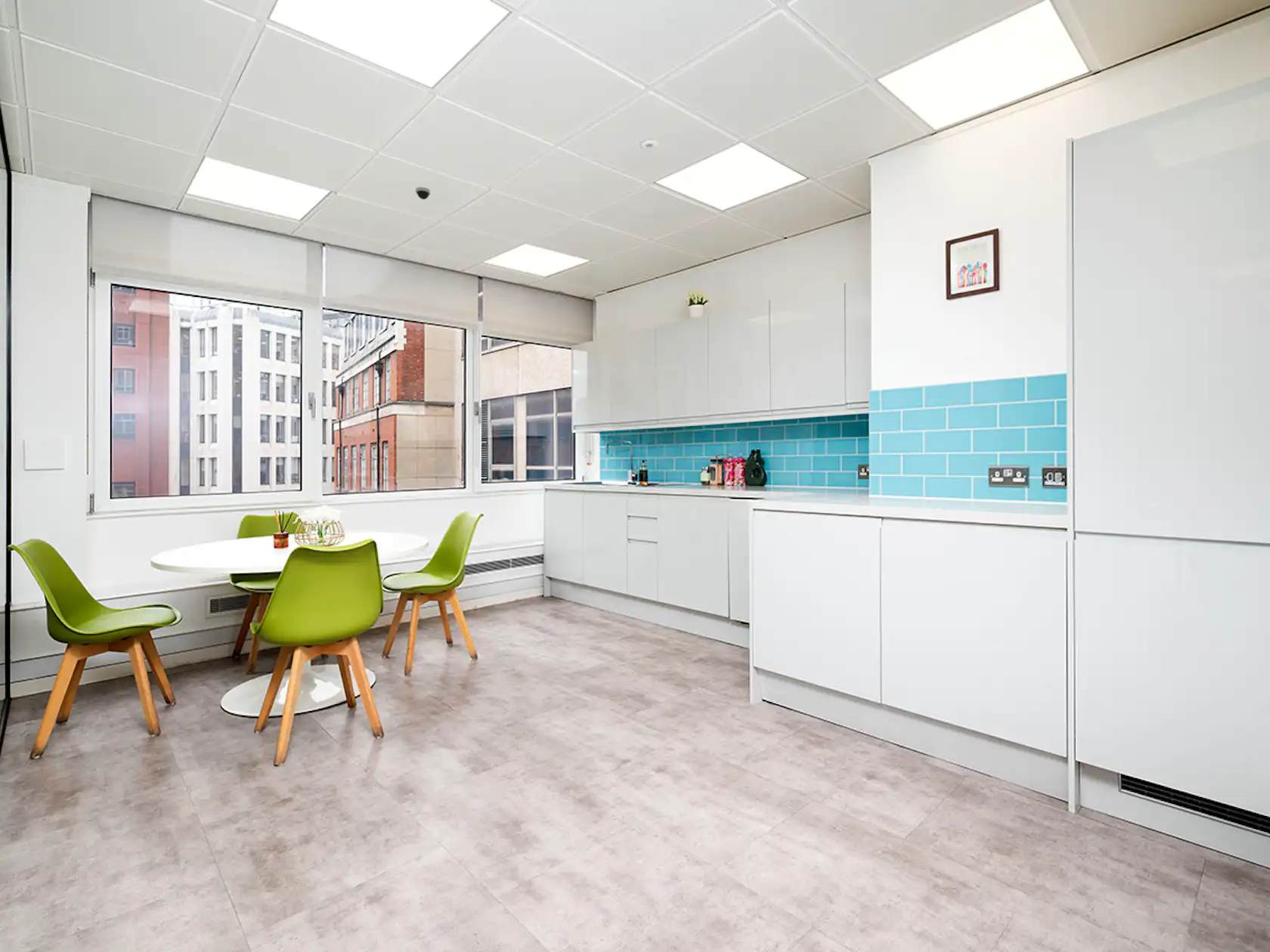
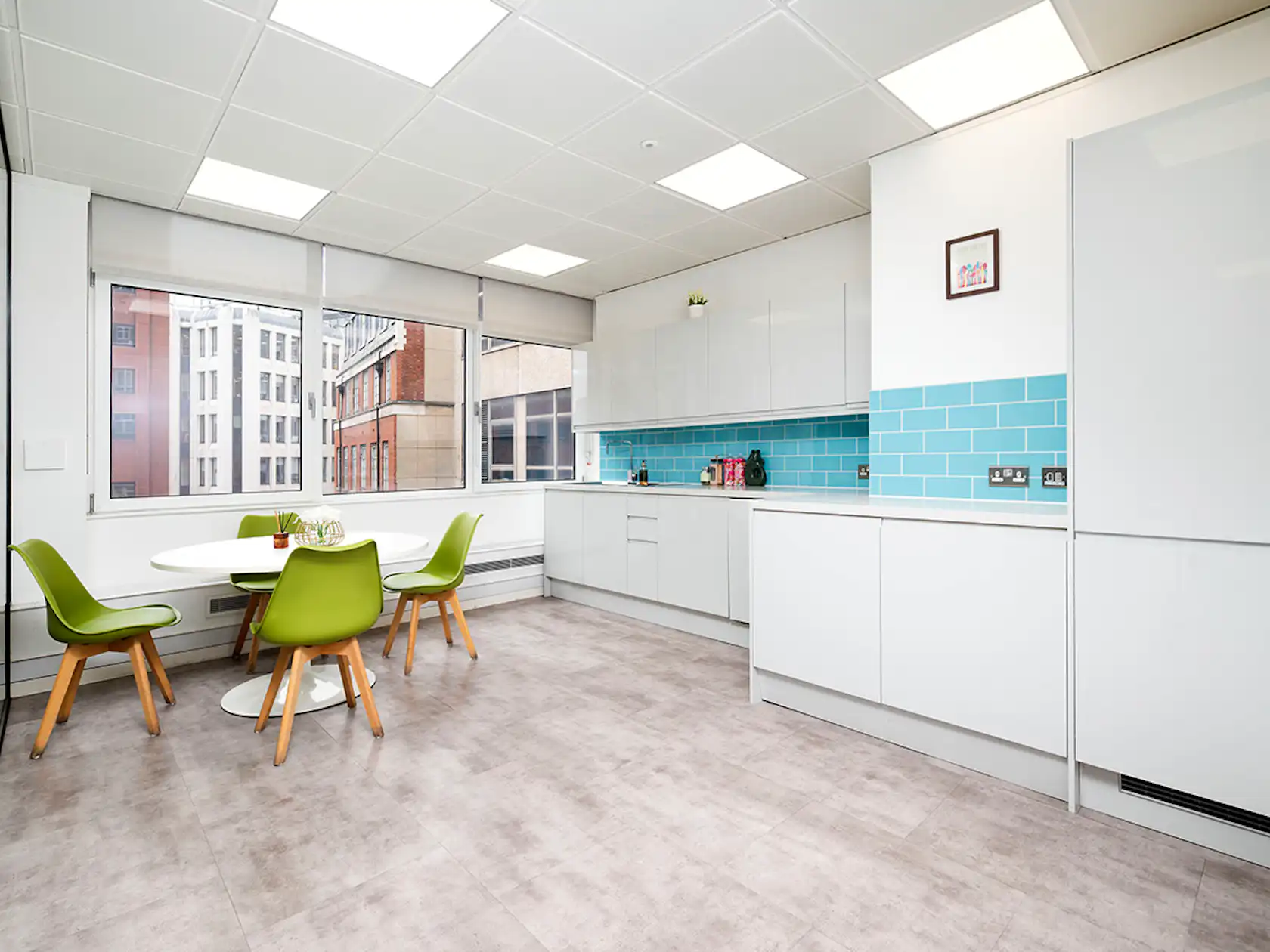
- dome security camera (423, 194)
